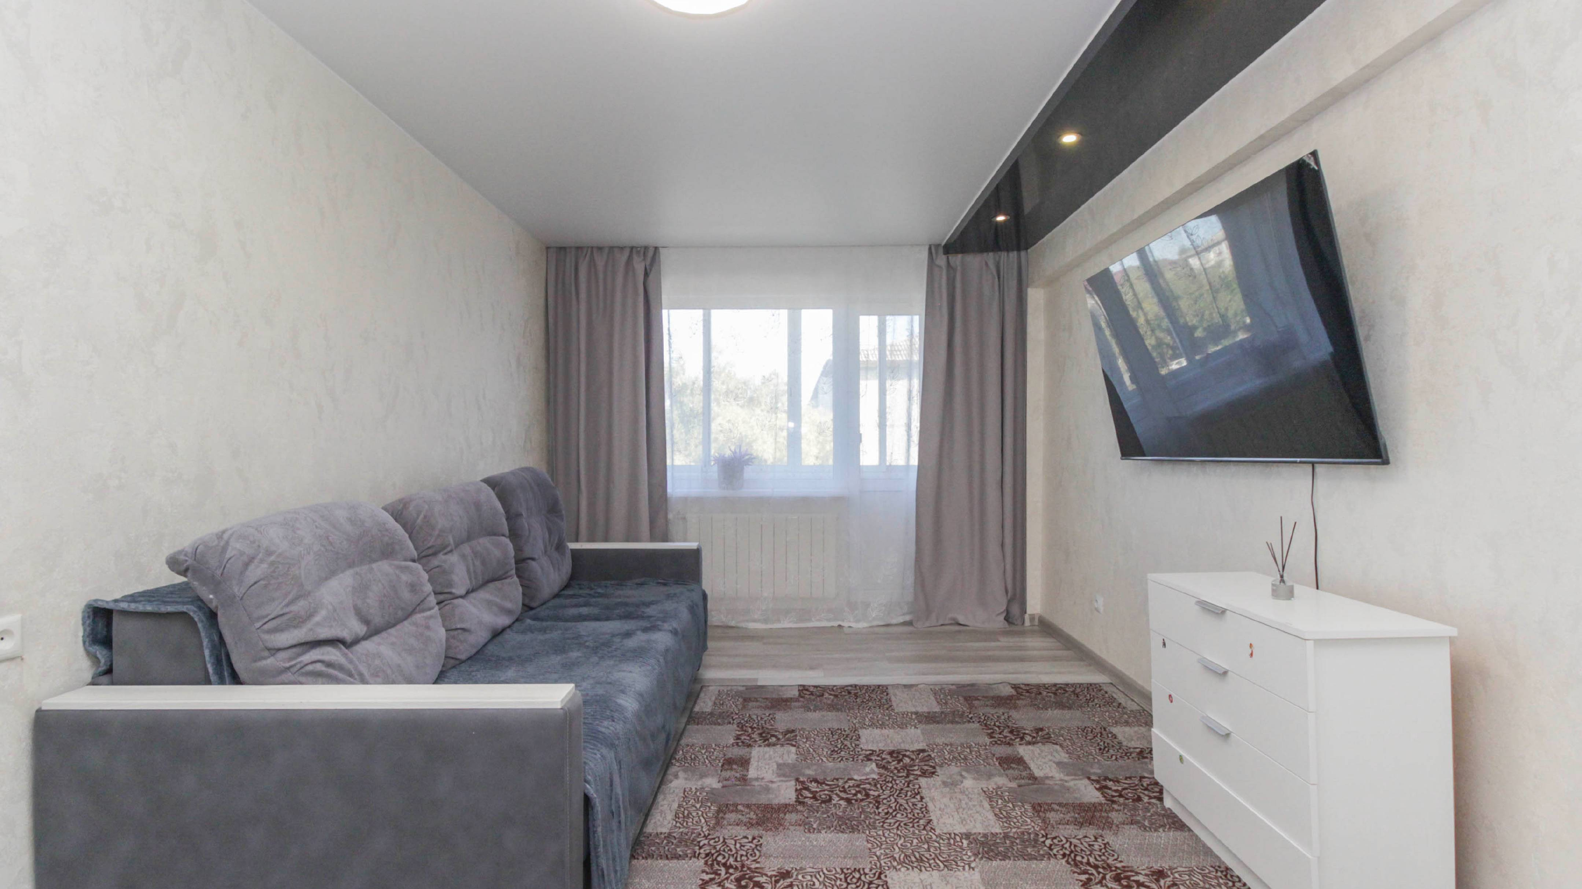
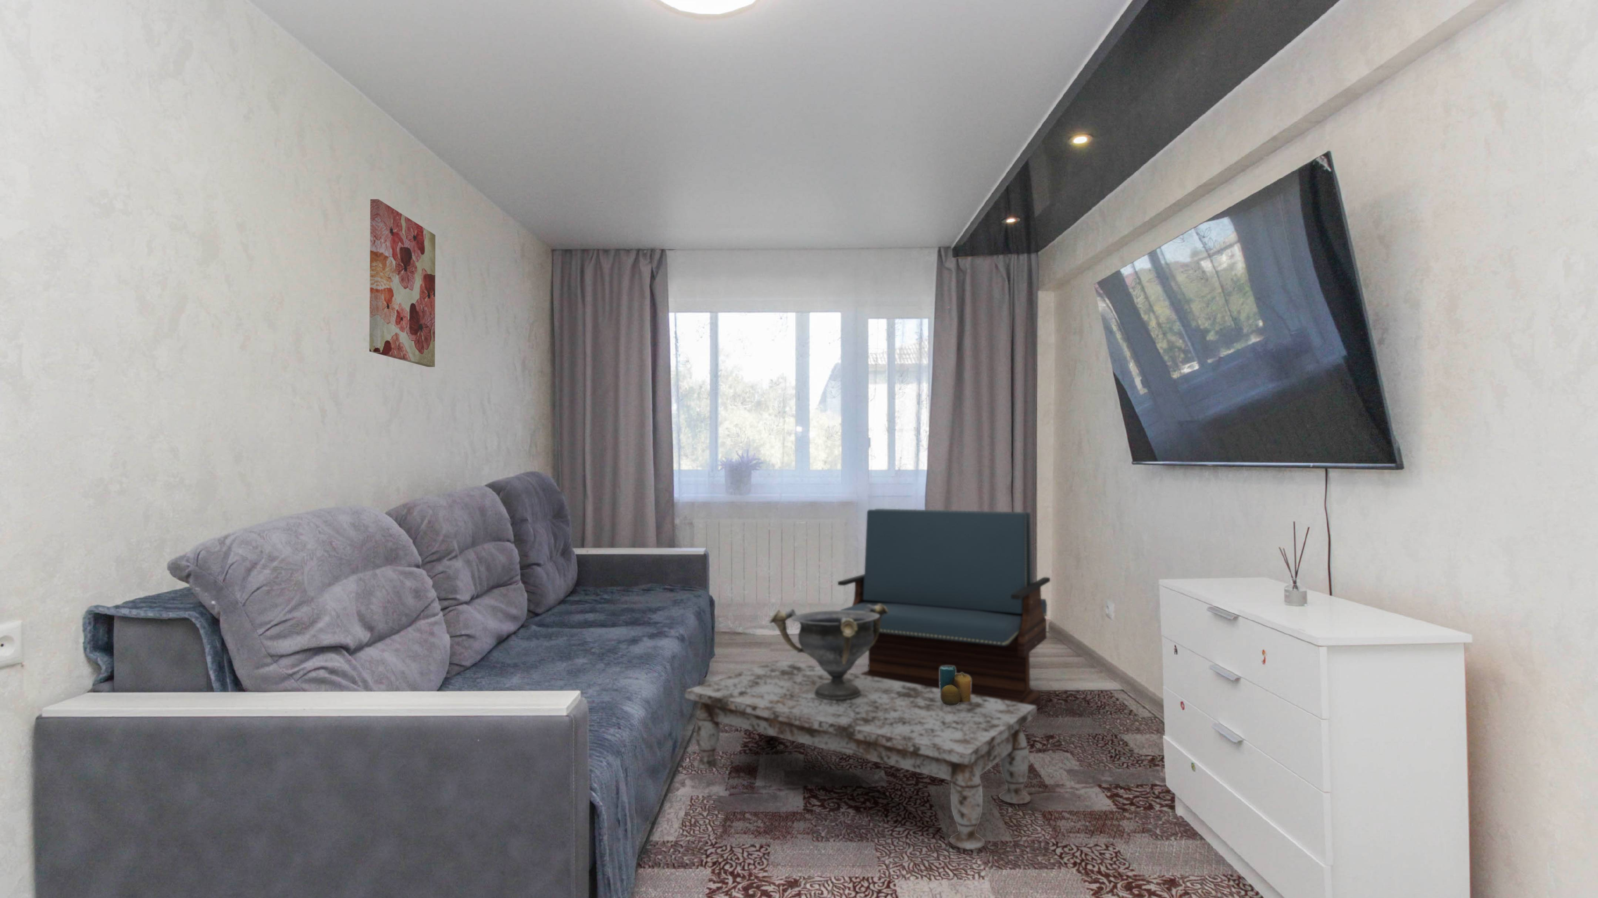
+ theatre seat (945, 602)
+ decorative bowl (831, 651)
+ candle (956, 684)
+ coffee table (852, 739)
+ wall art (405, 289)
